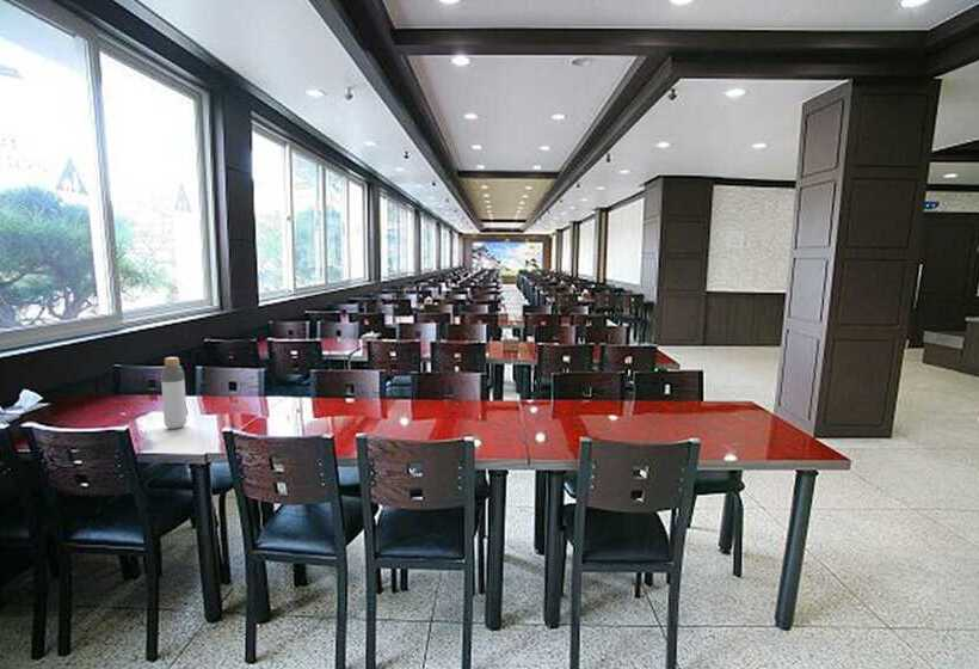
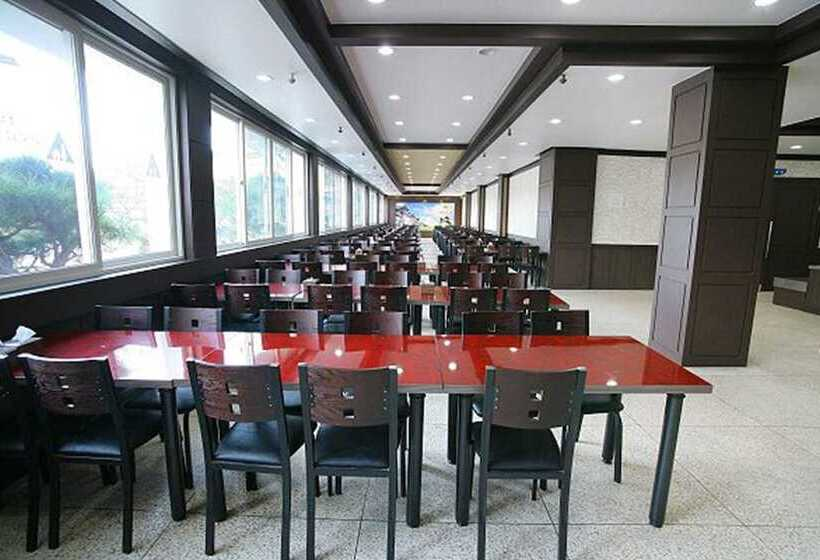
- bottle (173, 392)
